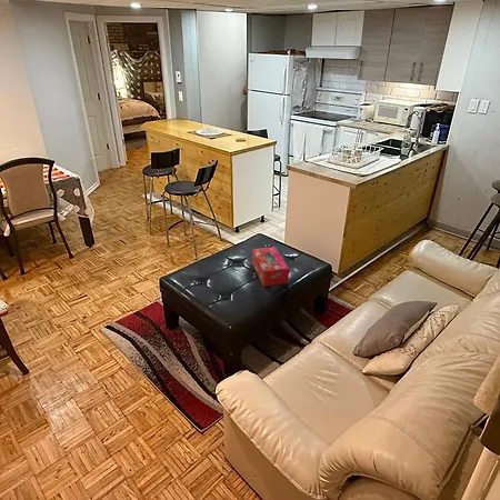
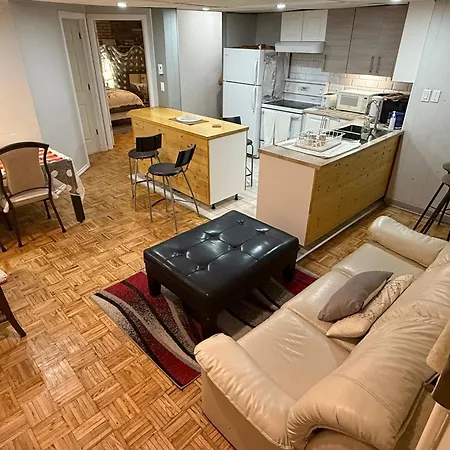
- tissue box (269, 264)
